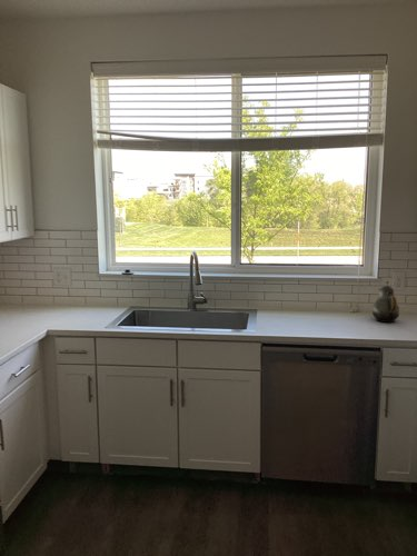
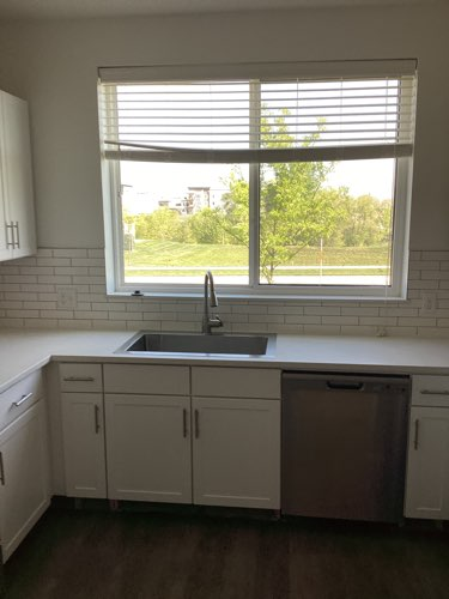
- teapot (386, 300)
